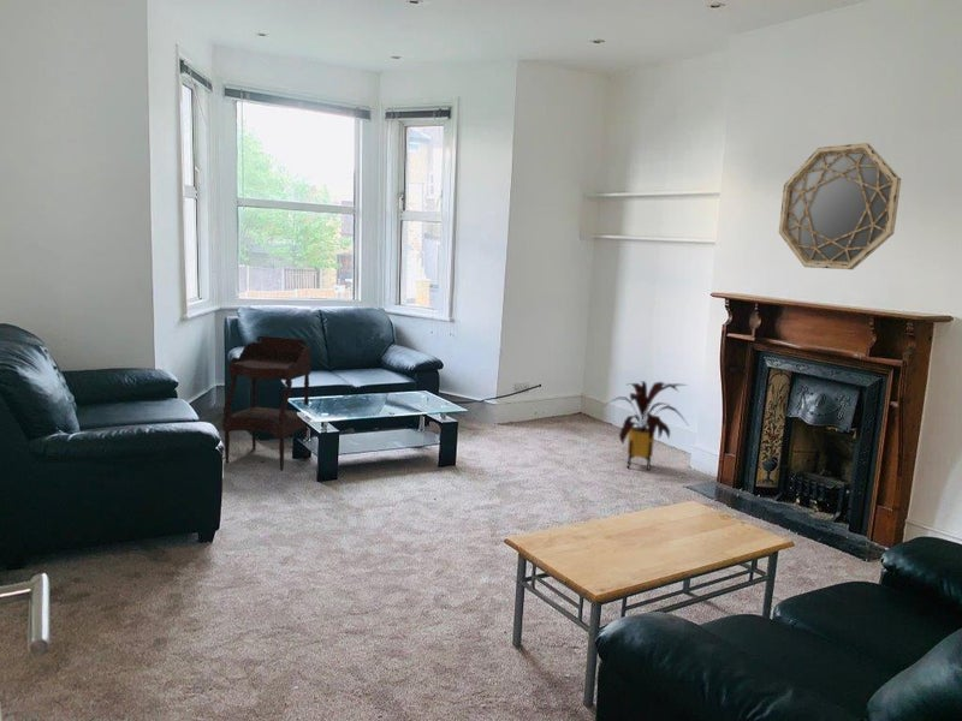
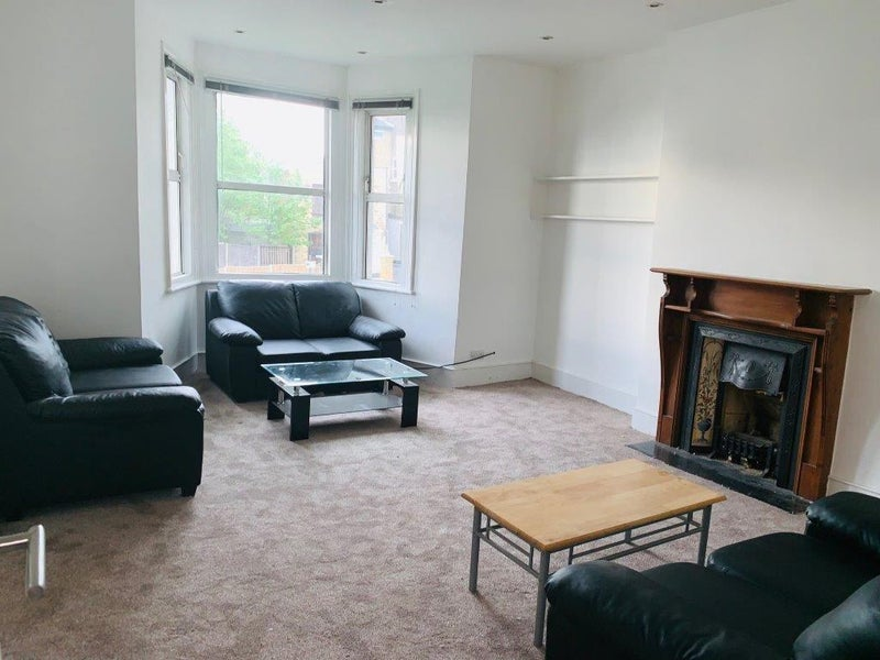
- home mirror (835, 207)
- side table (266, 407)
- house plant (643, 423)
